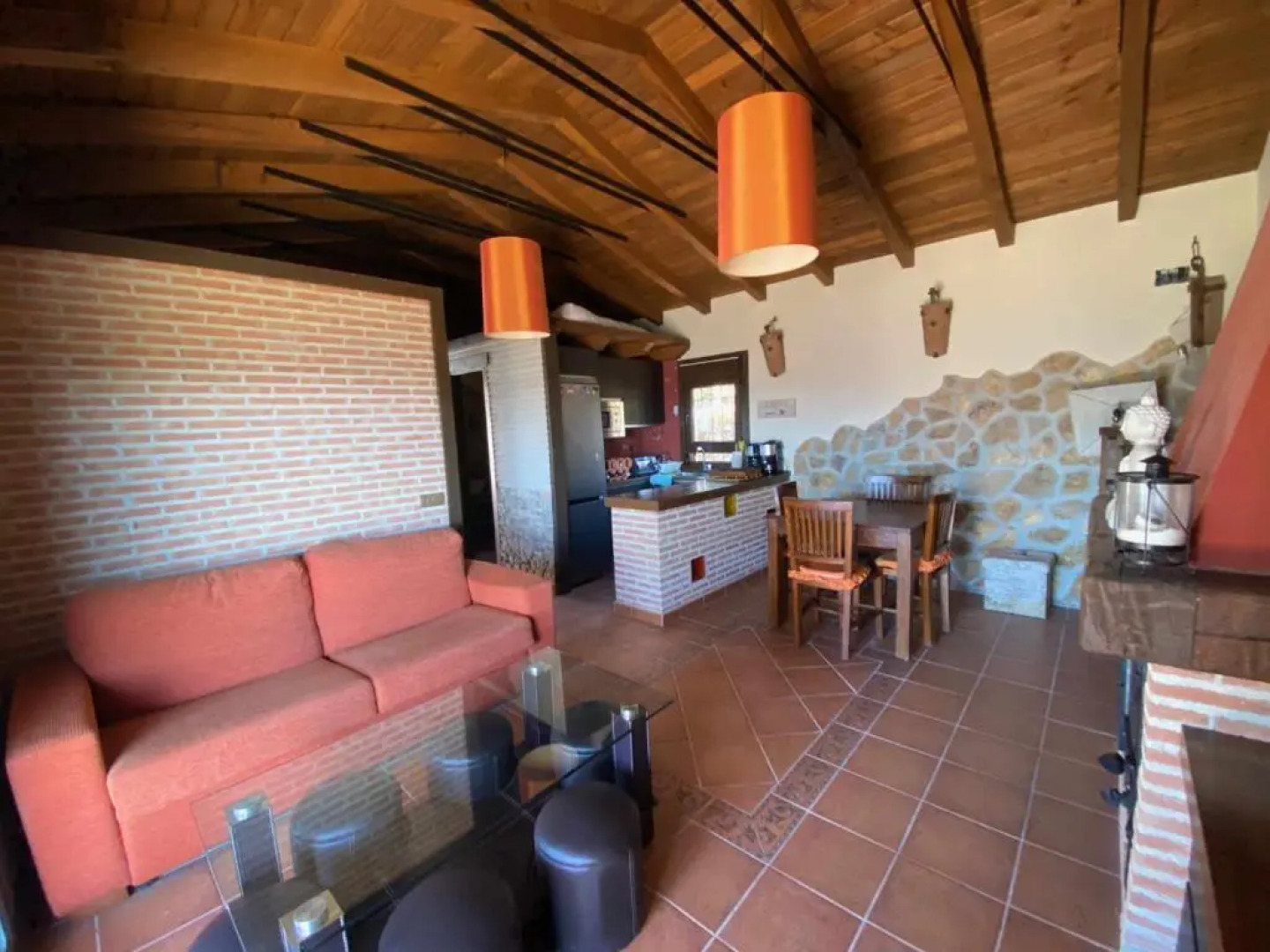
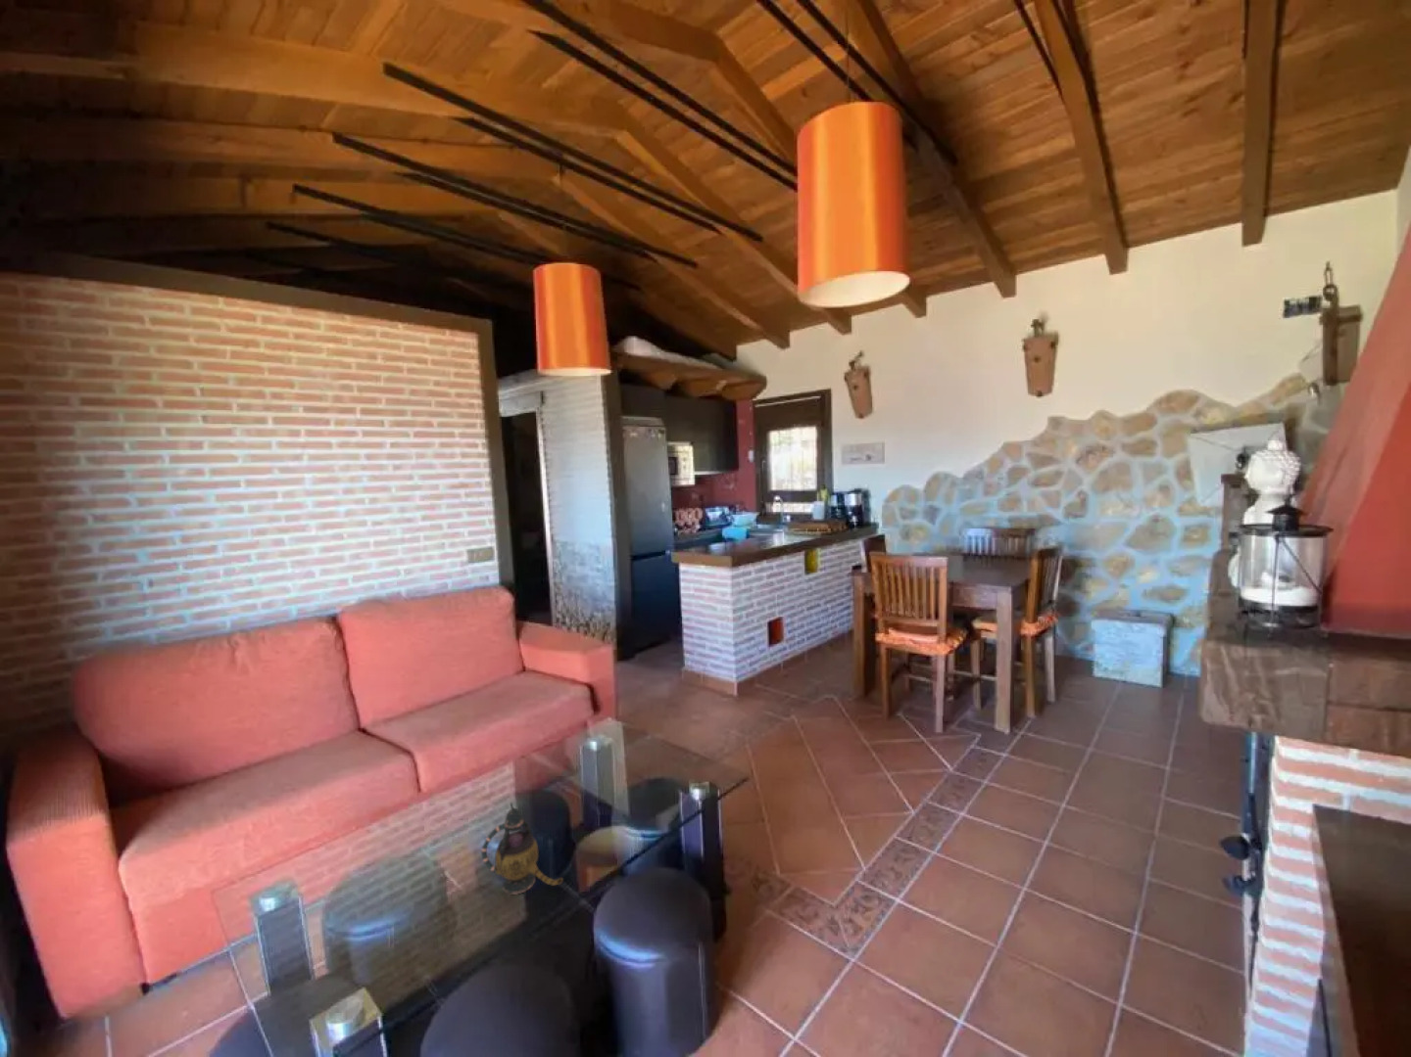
+ teapot (526, 847)
